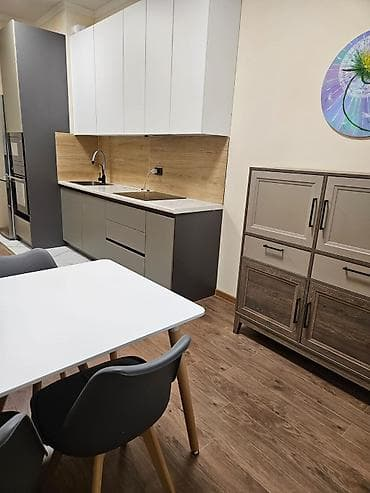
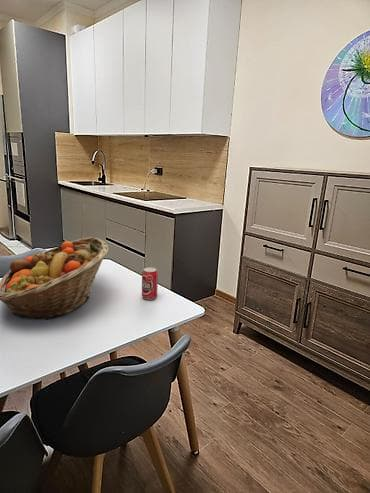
+ beverage can (149, 283)
+ fruit basket (55, 272)
